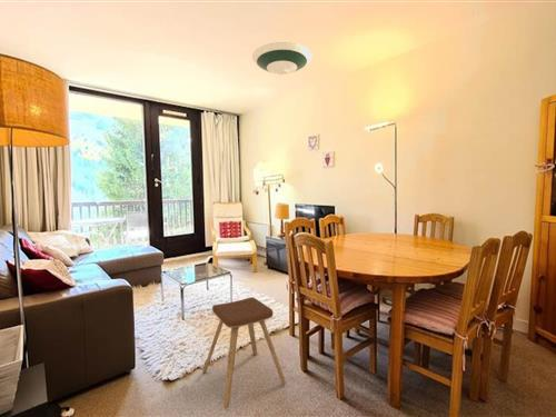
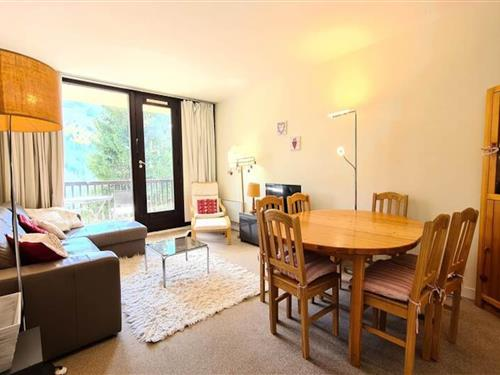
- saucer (281, 64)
- music stool (236, 342)
